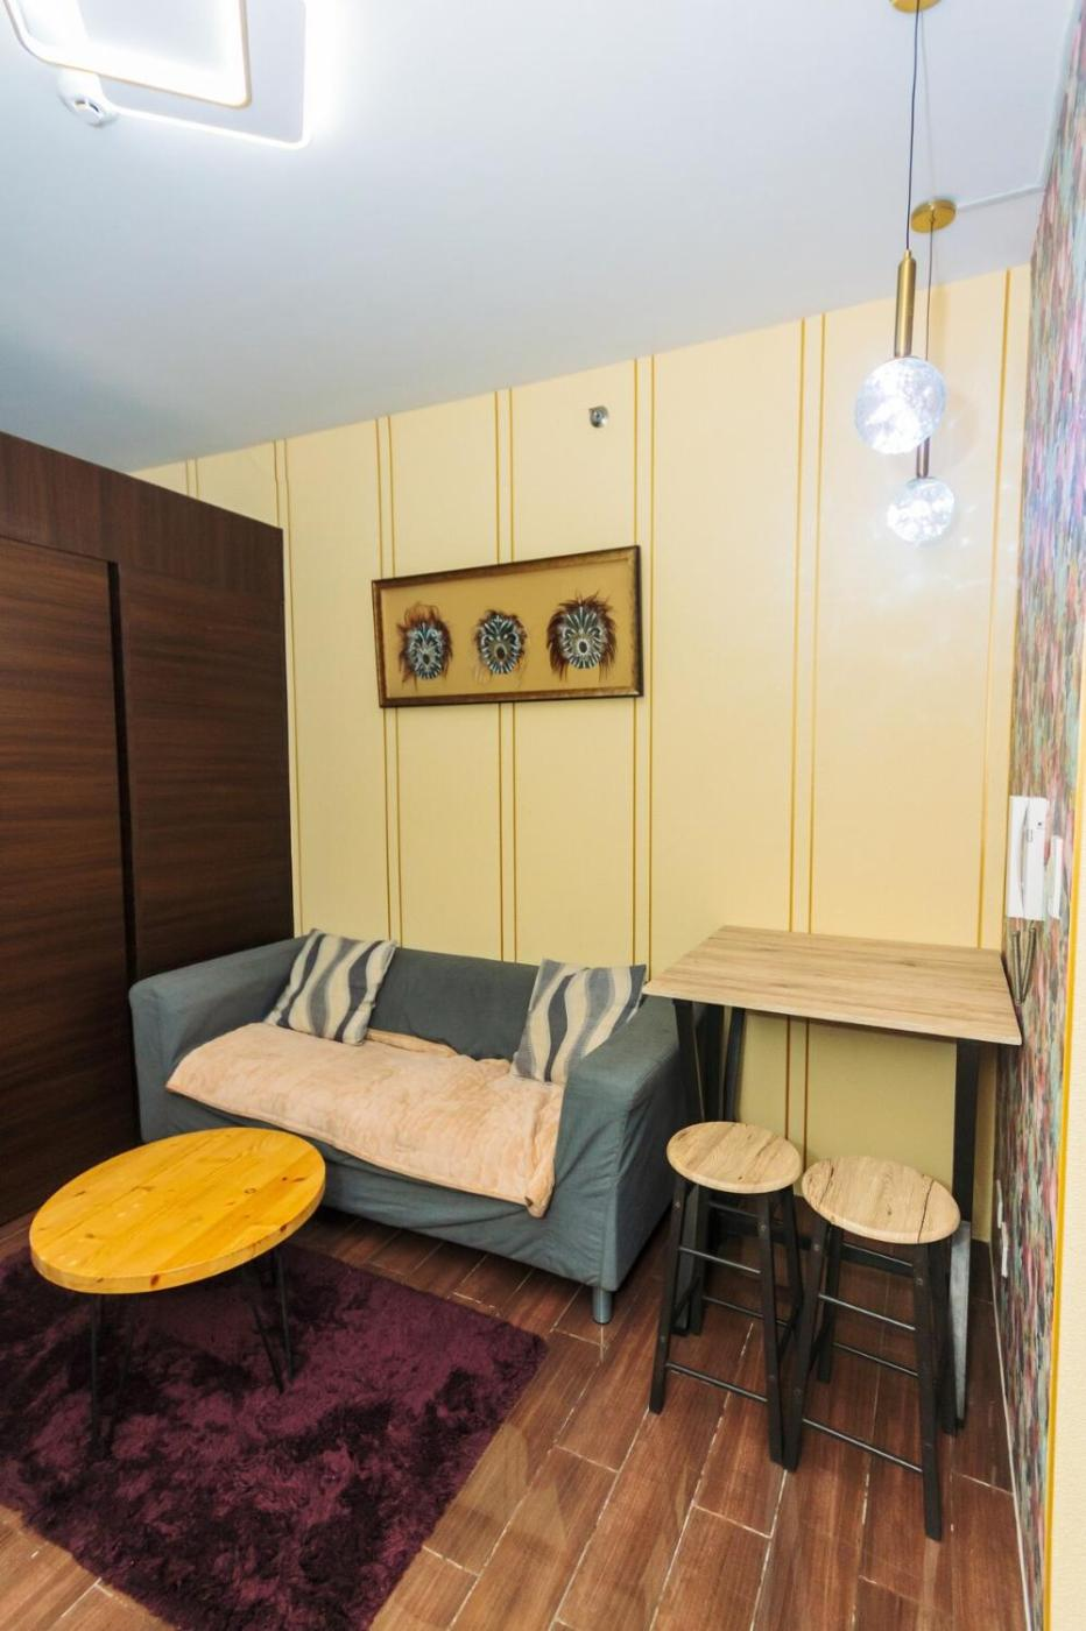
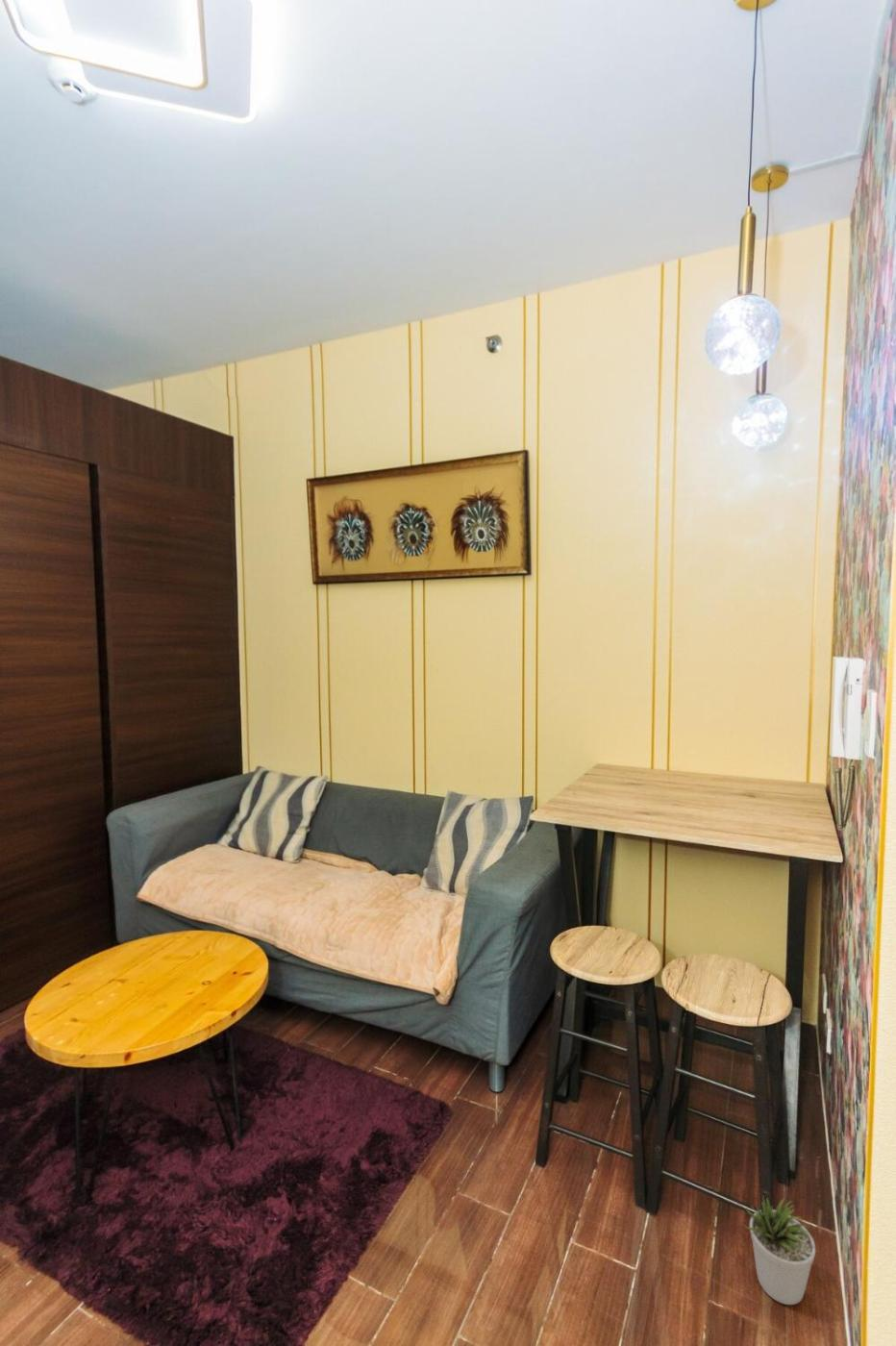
+ potted plant (778, 1240)
